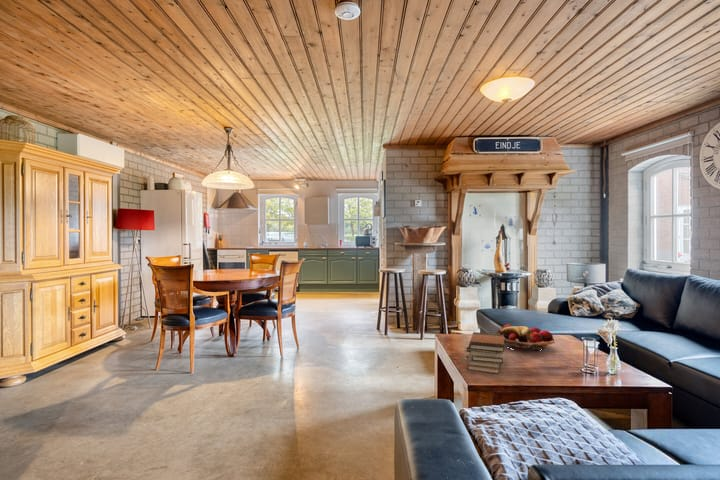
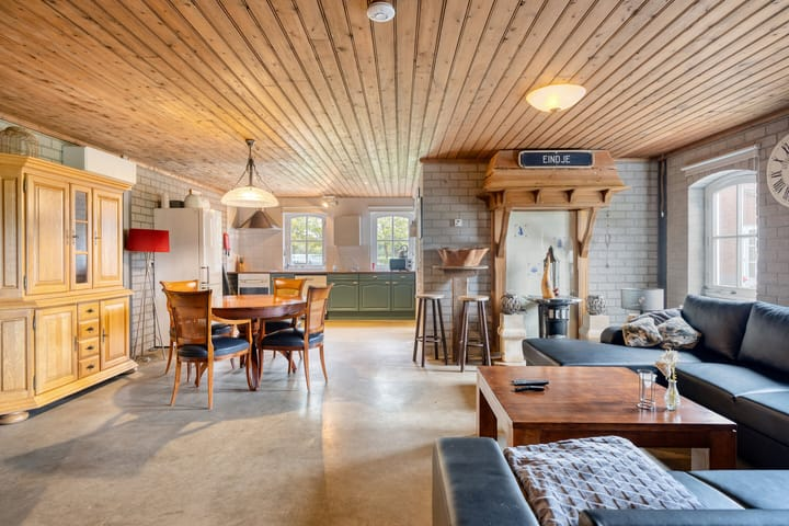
- fruit basket (524, 336)
- book stack (486, 351)
